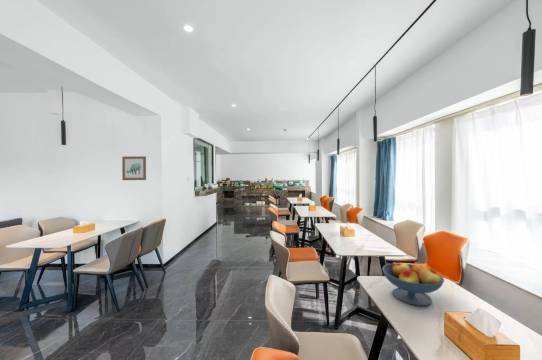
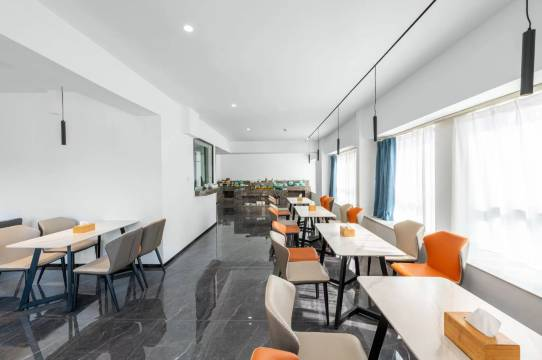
- fruit bowl (411, 280)
- wall art (134, 168)
